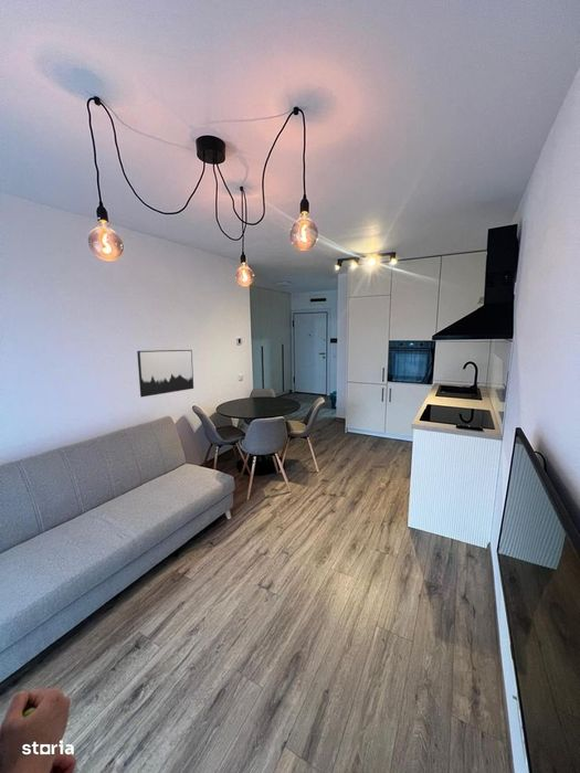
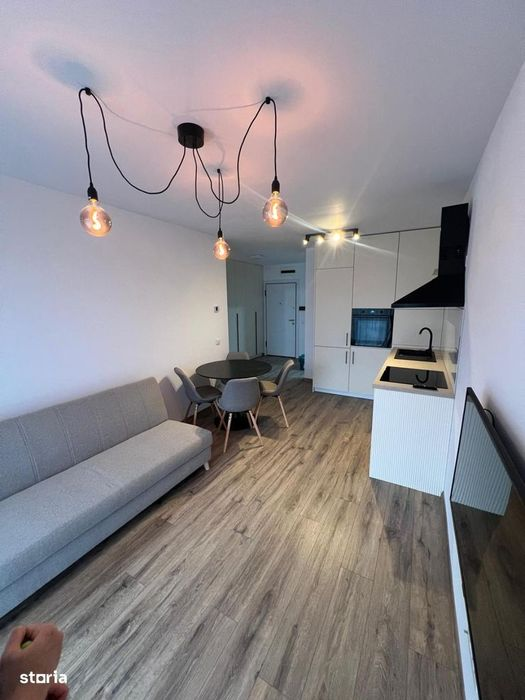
- wall art (168, 371)
